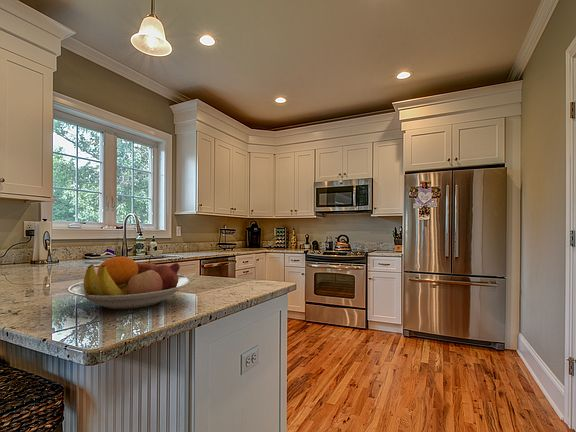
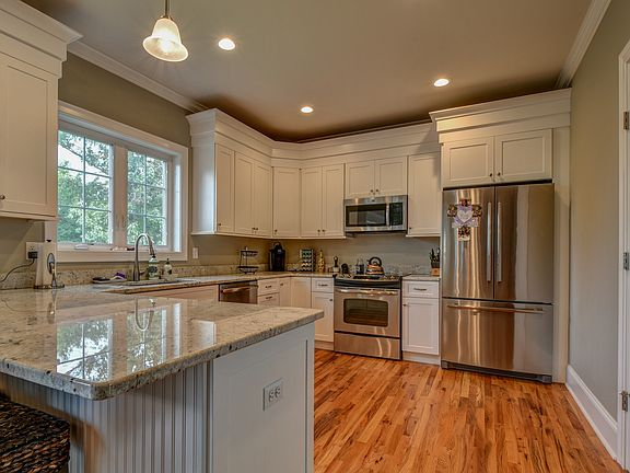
- fruit bowl (133, 278)
